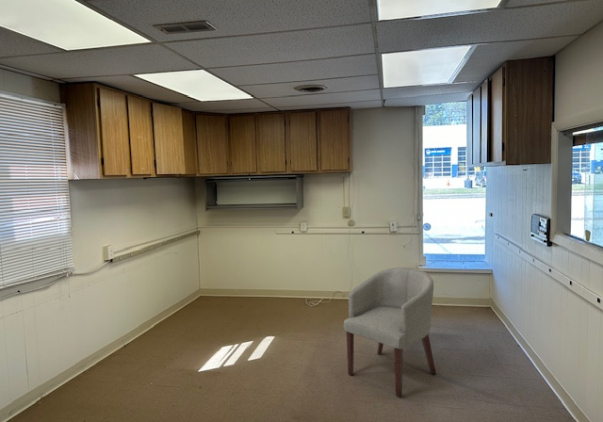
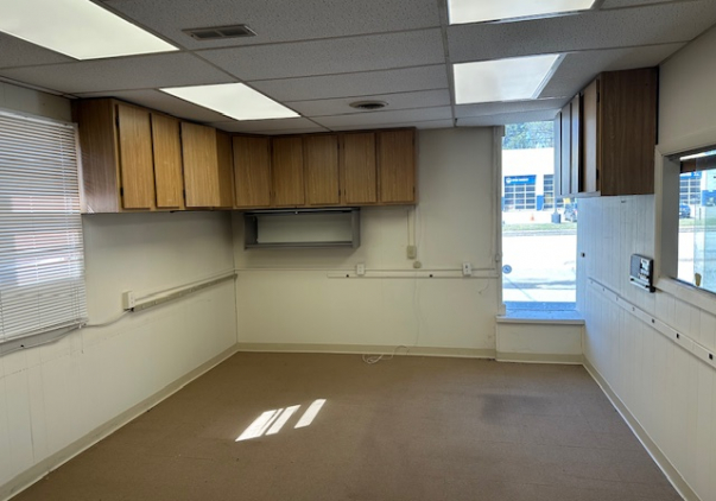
- chair (393, 323)
